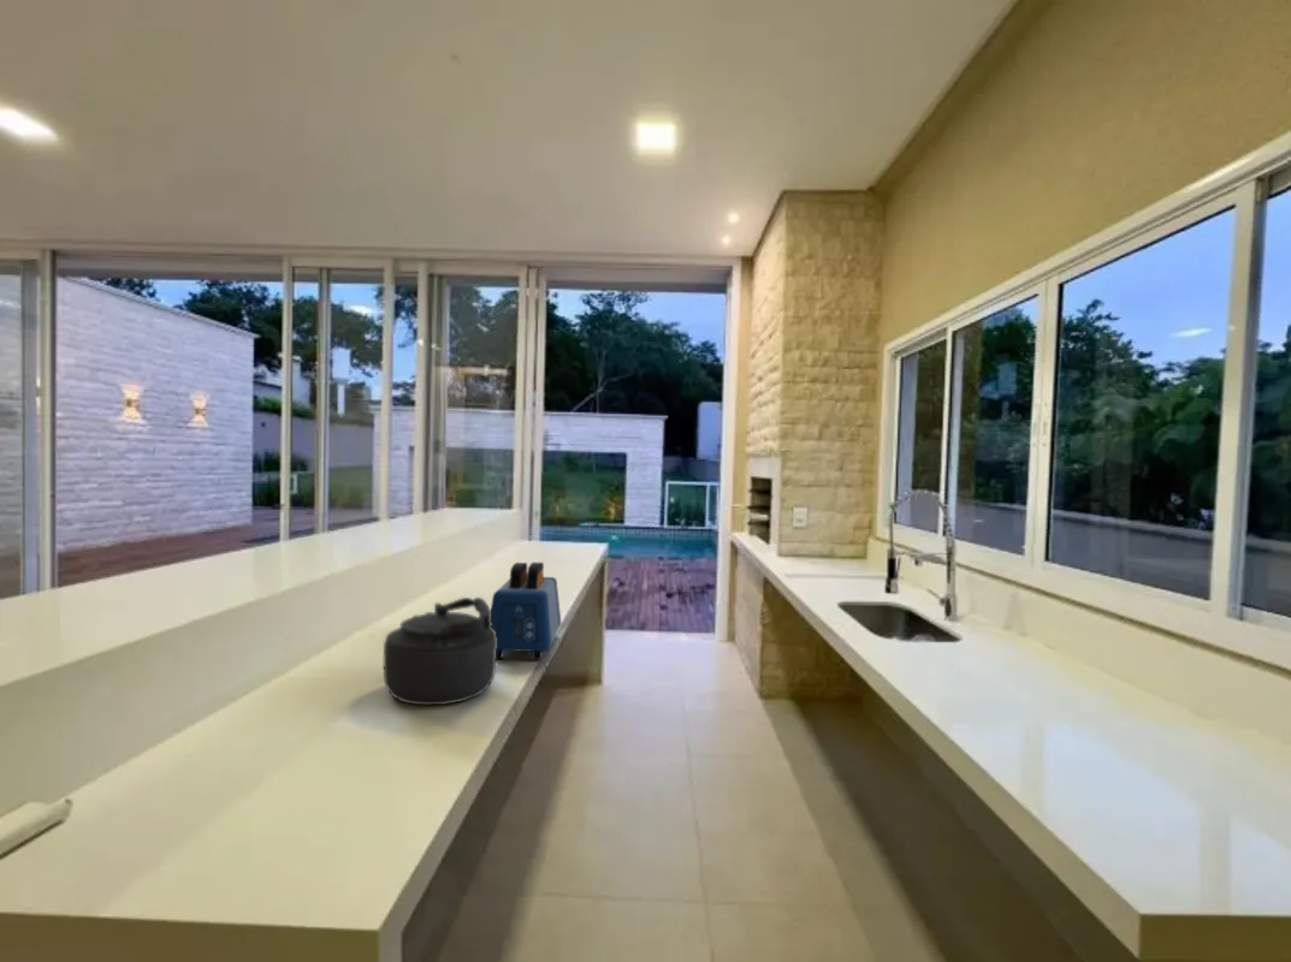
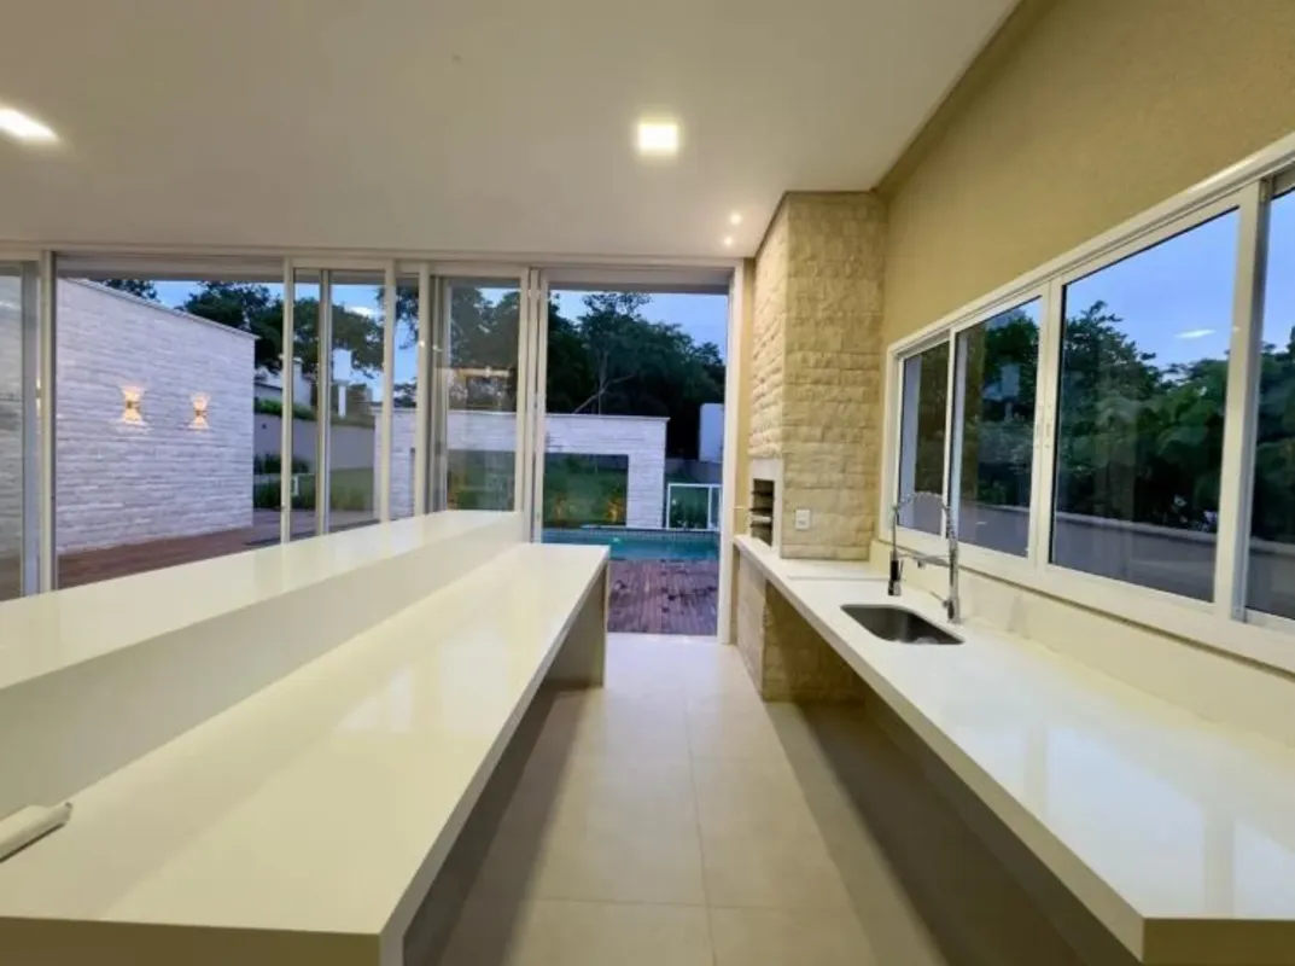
- kettle (443, 646)
- toaster (526, 605)
